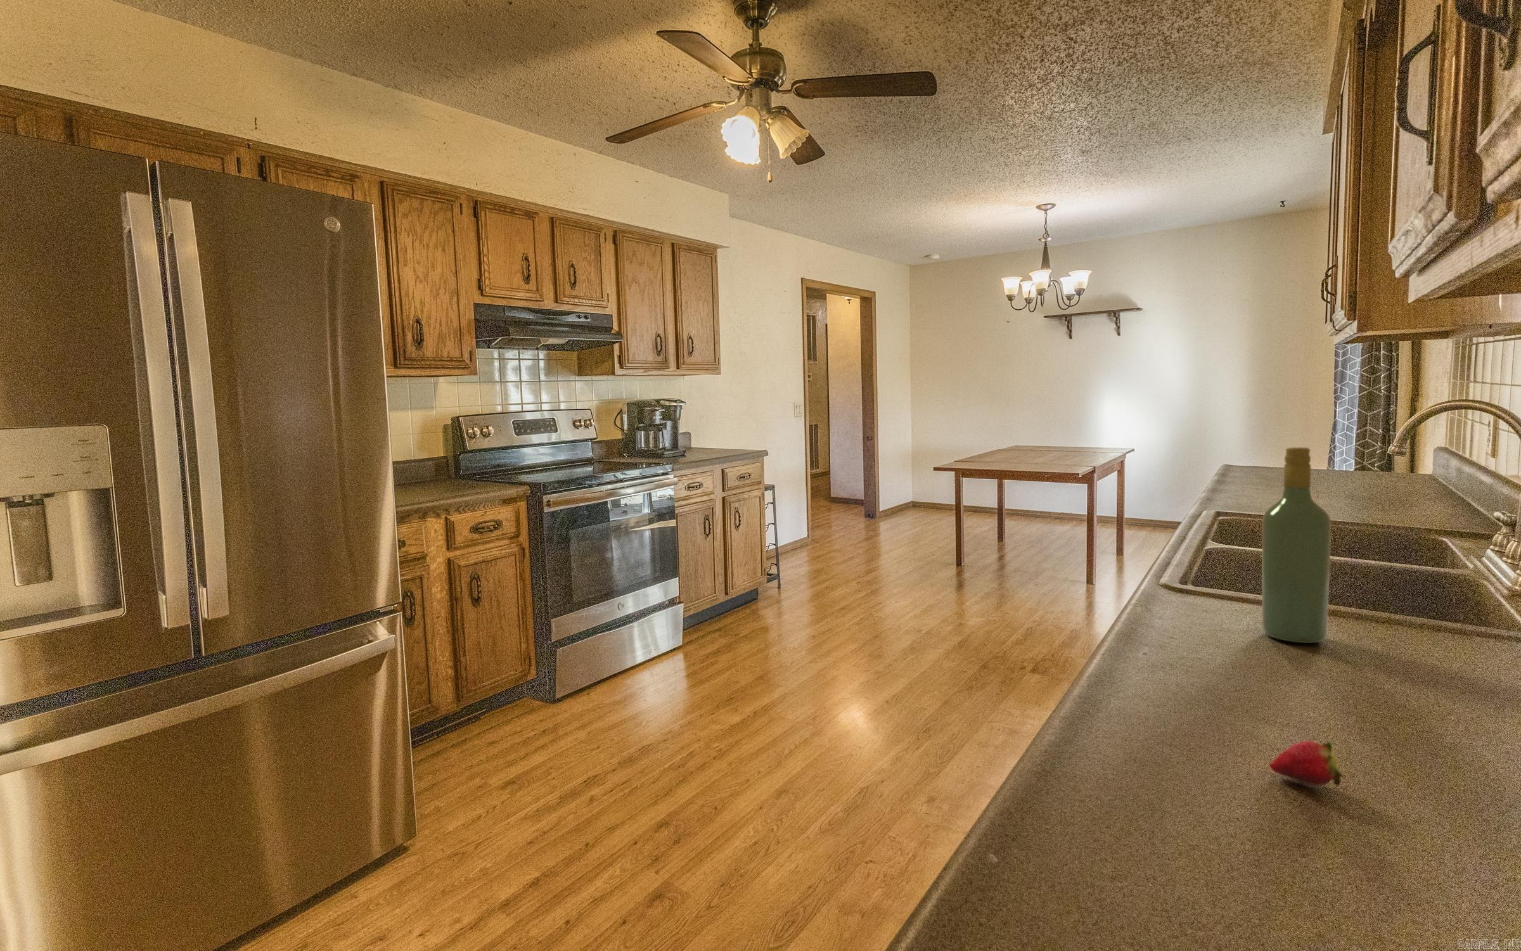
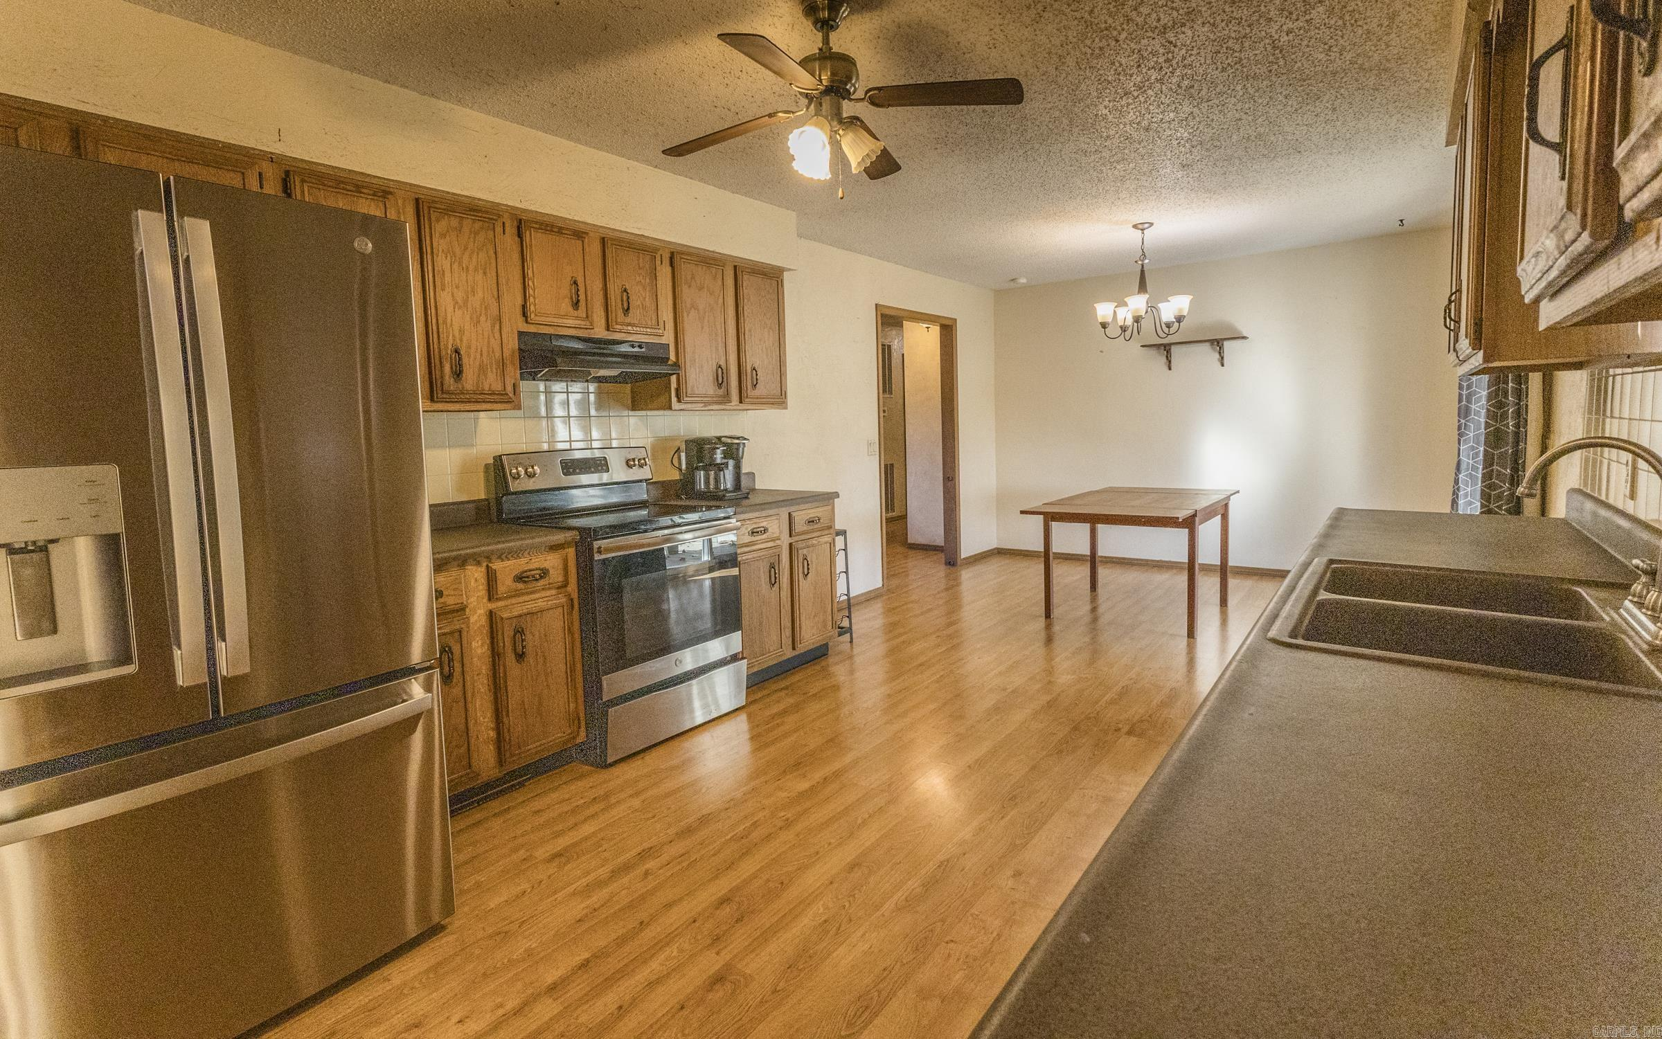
- wine bottle (1295, 543)
- fruit (1305, 759)
